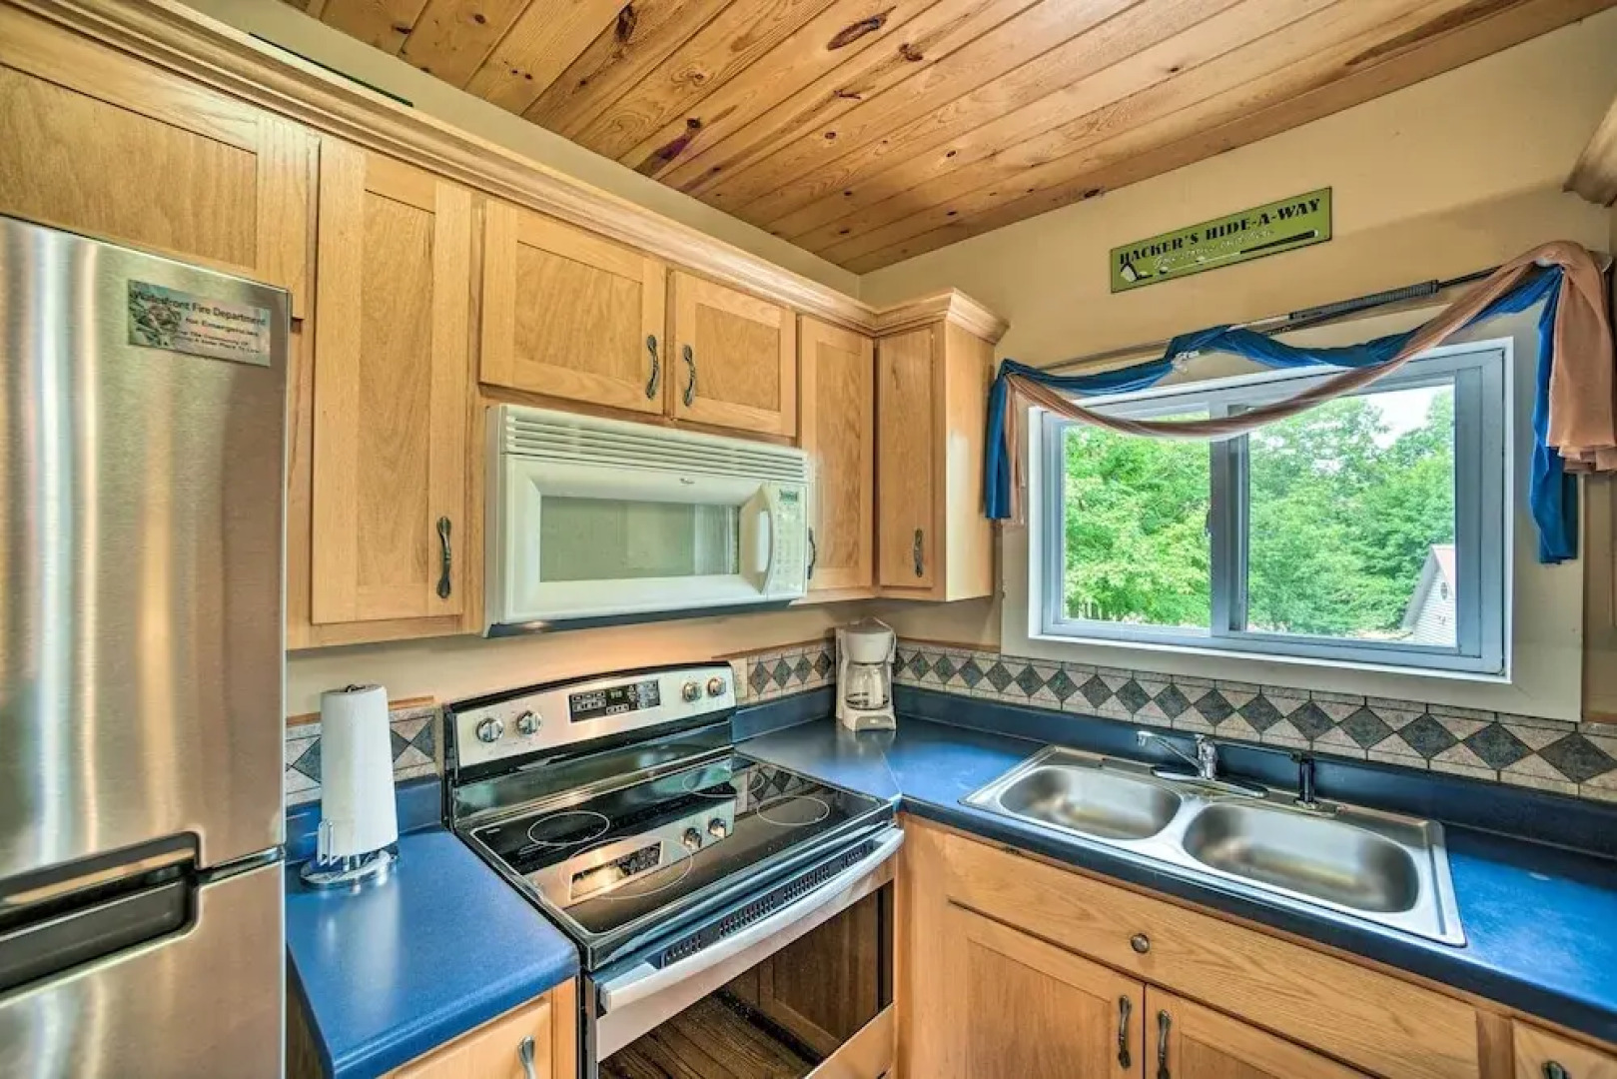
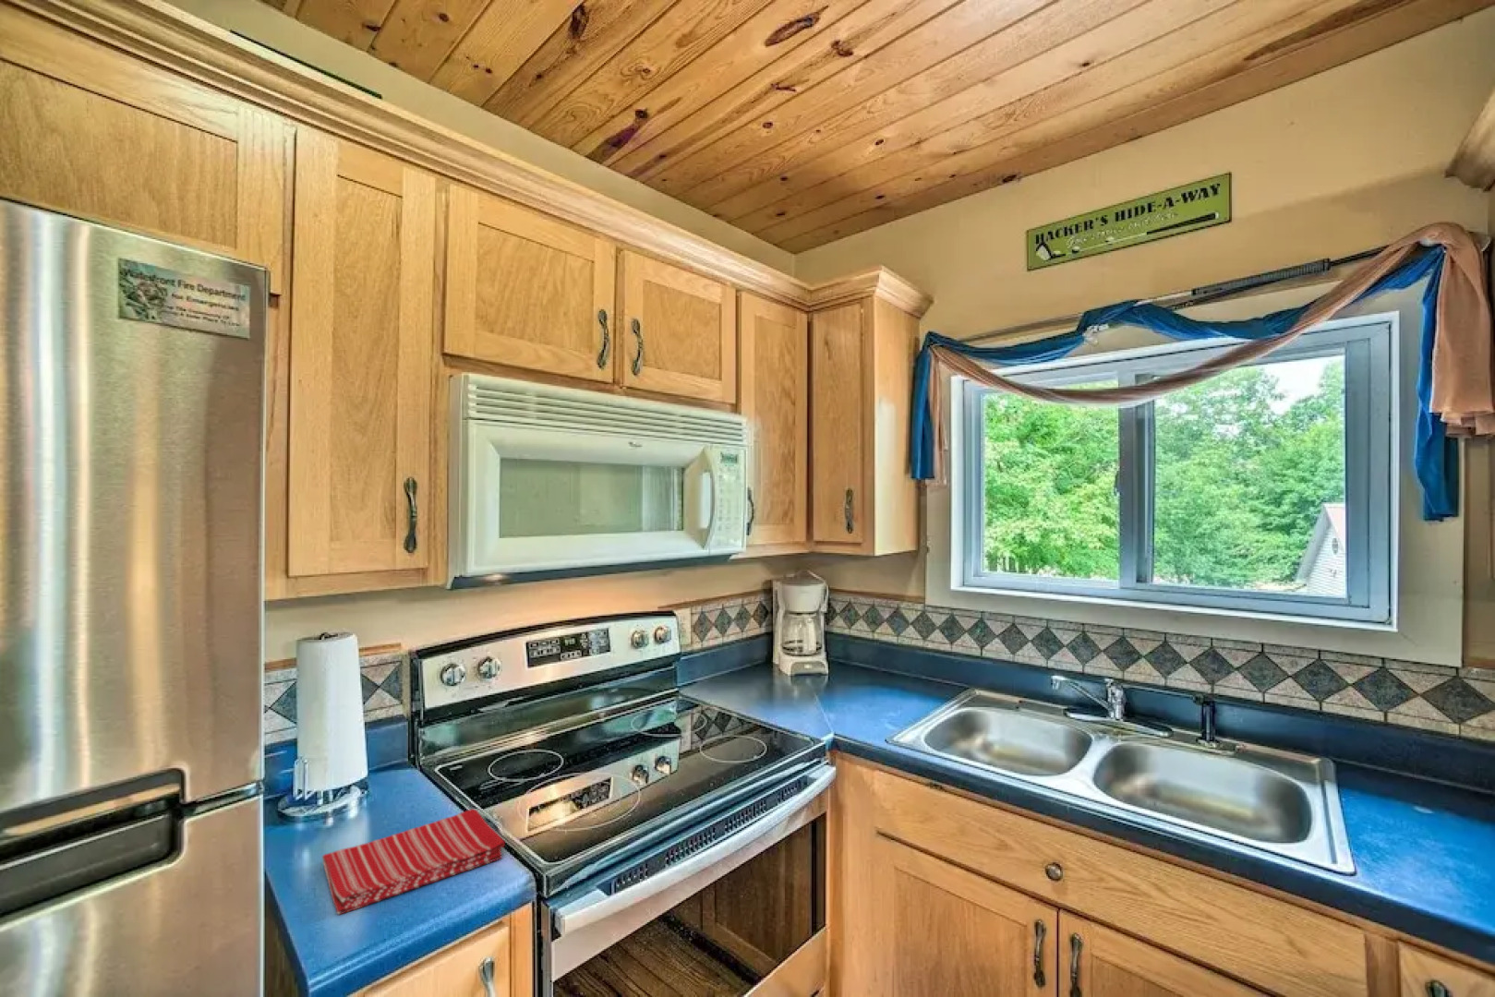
+ dish towel (415, 852)
